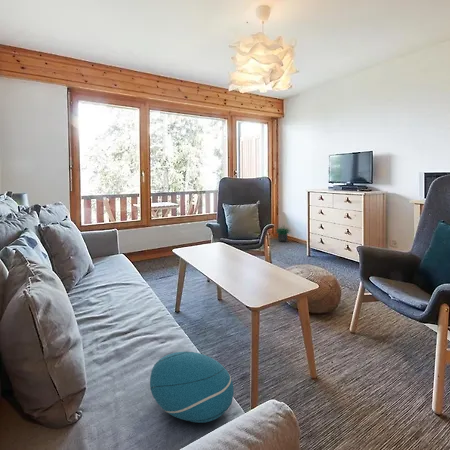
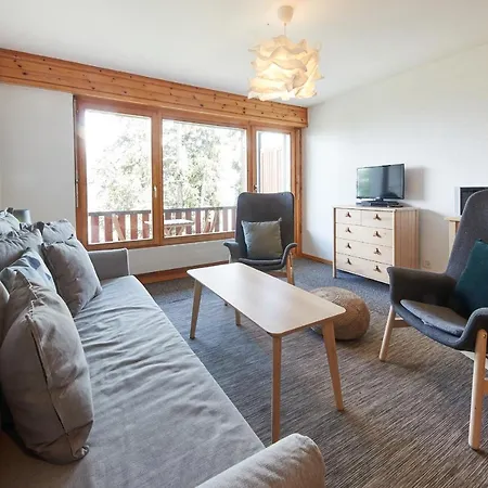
- potted plant (282, 230)
- cushion (191, 382)
